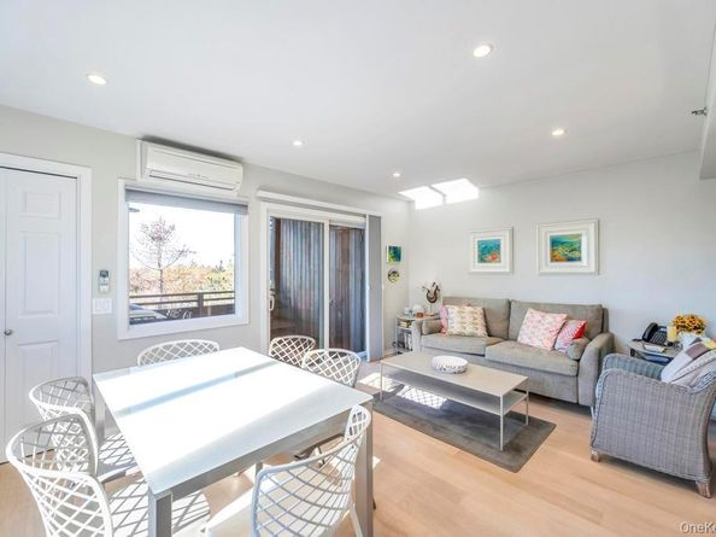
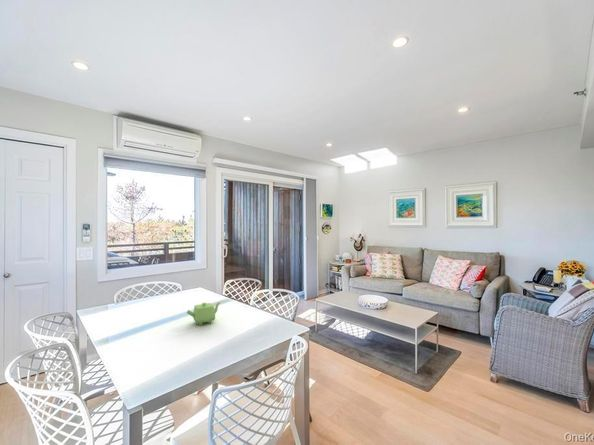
+ teapot (204, 312)
